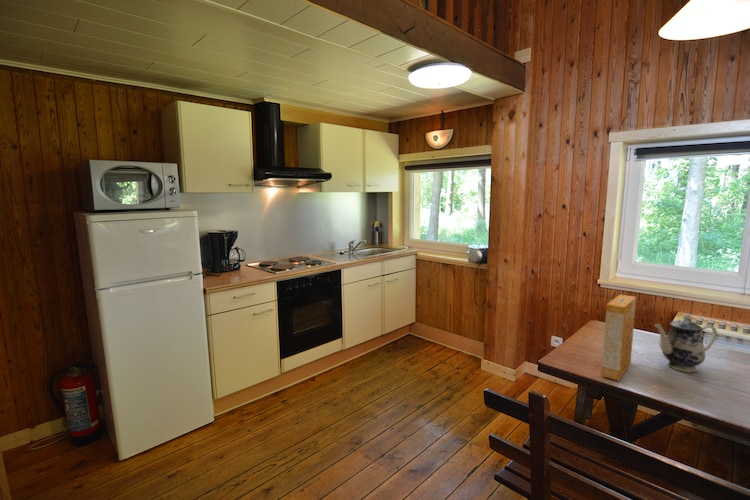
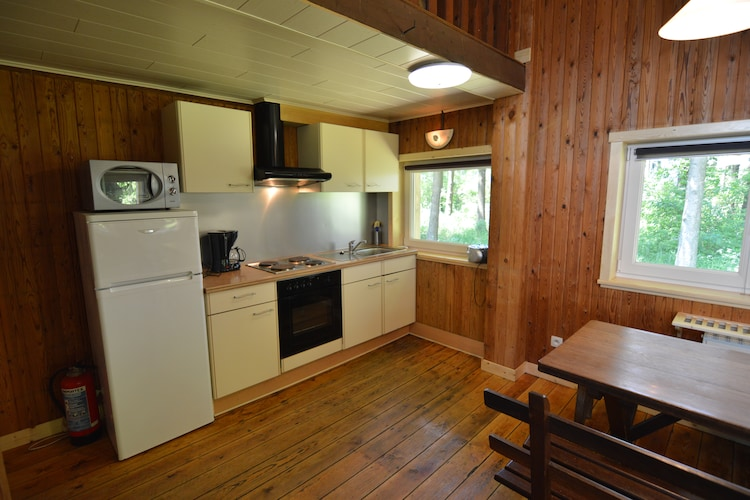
- teapot (684, 340)
- cereal box (619, 335)
